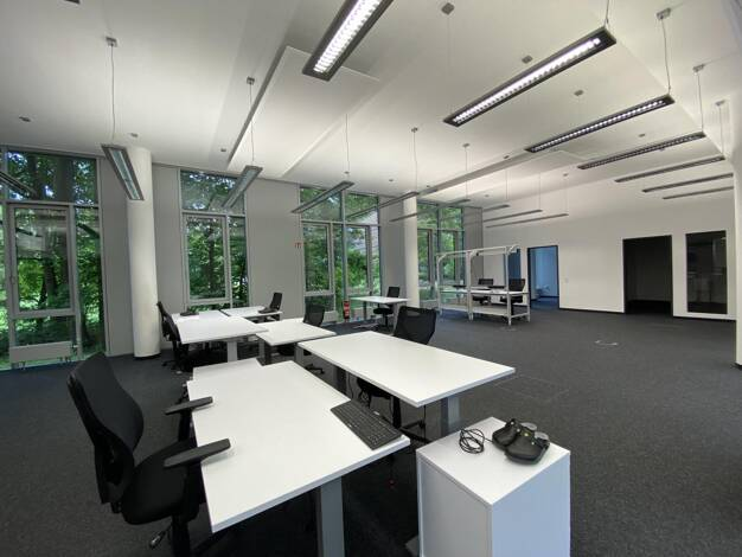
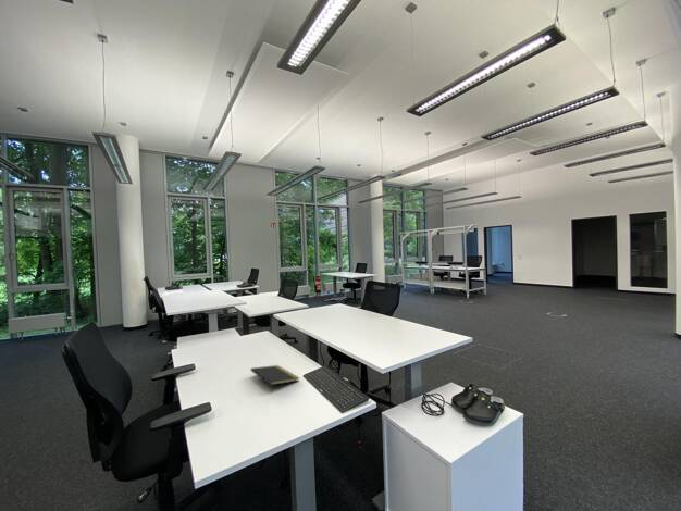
+ notepad (274, 374)
